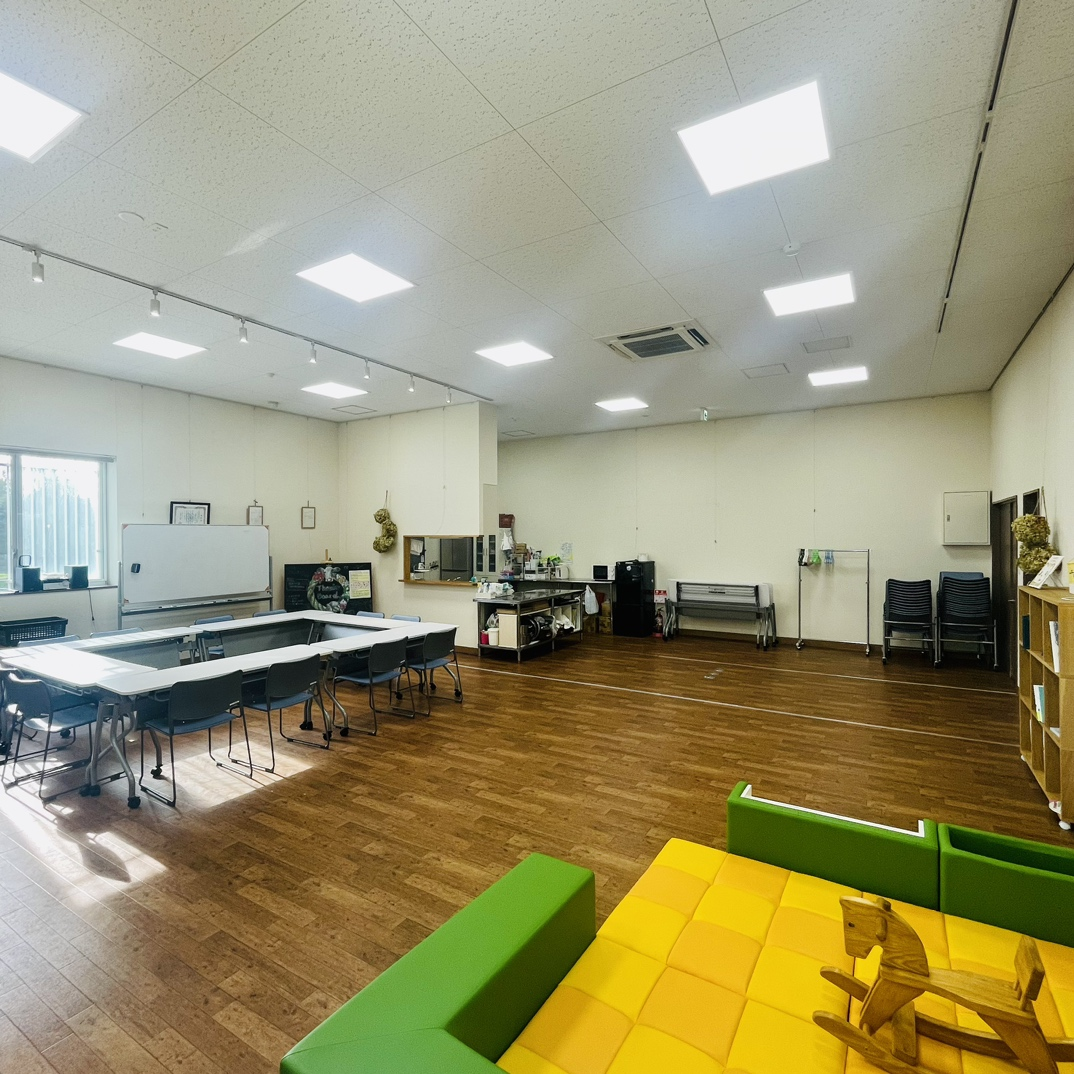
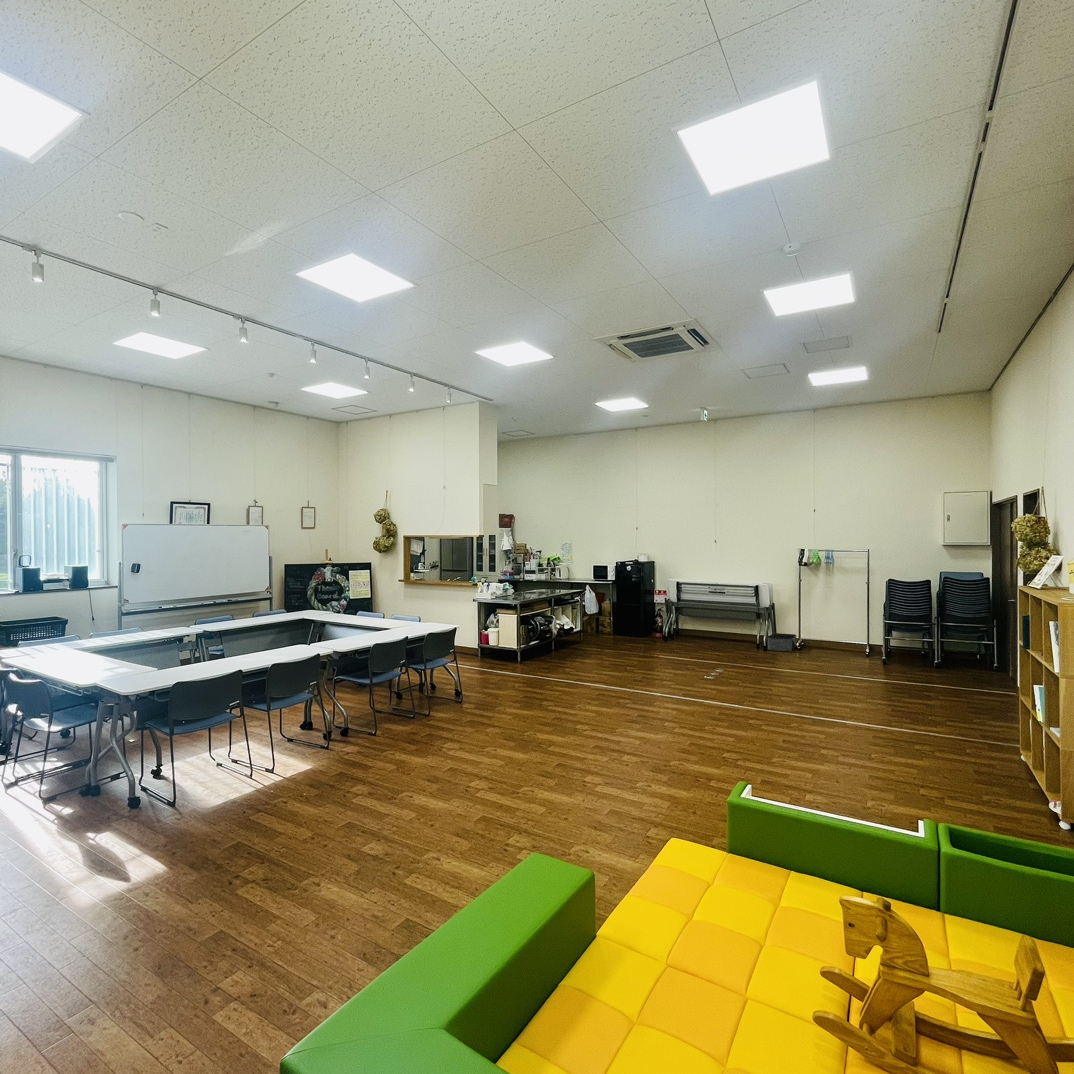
+ storage bin (782, 642)
